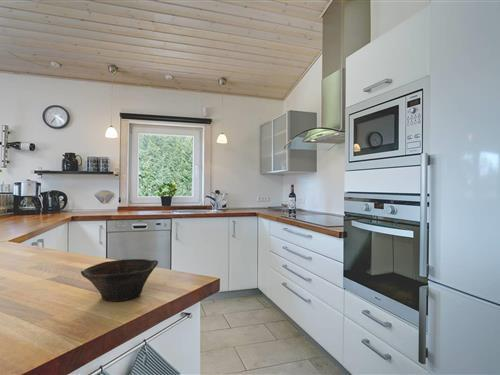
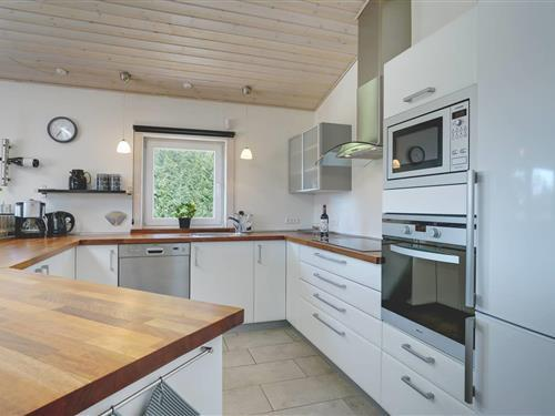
- bowl (121, 279)
